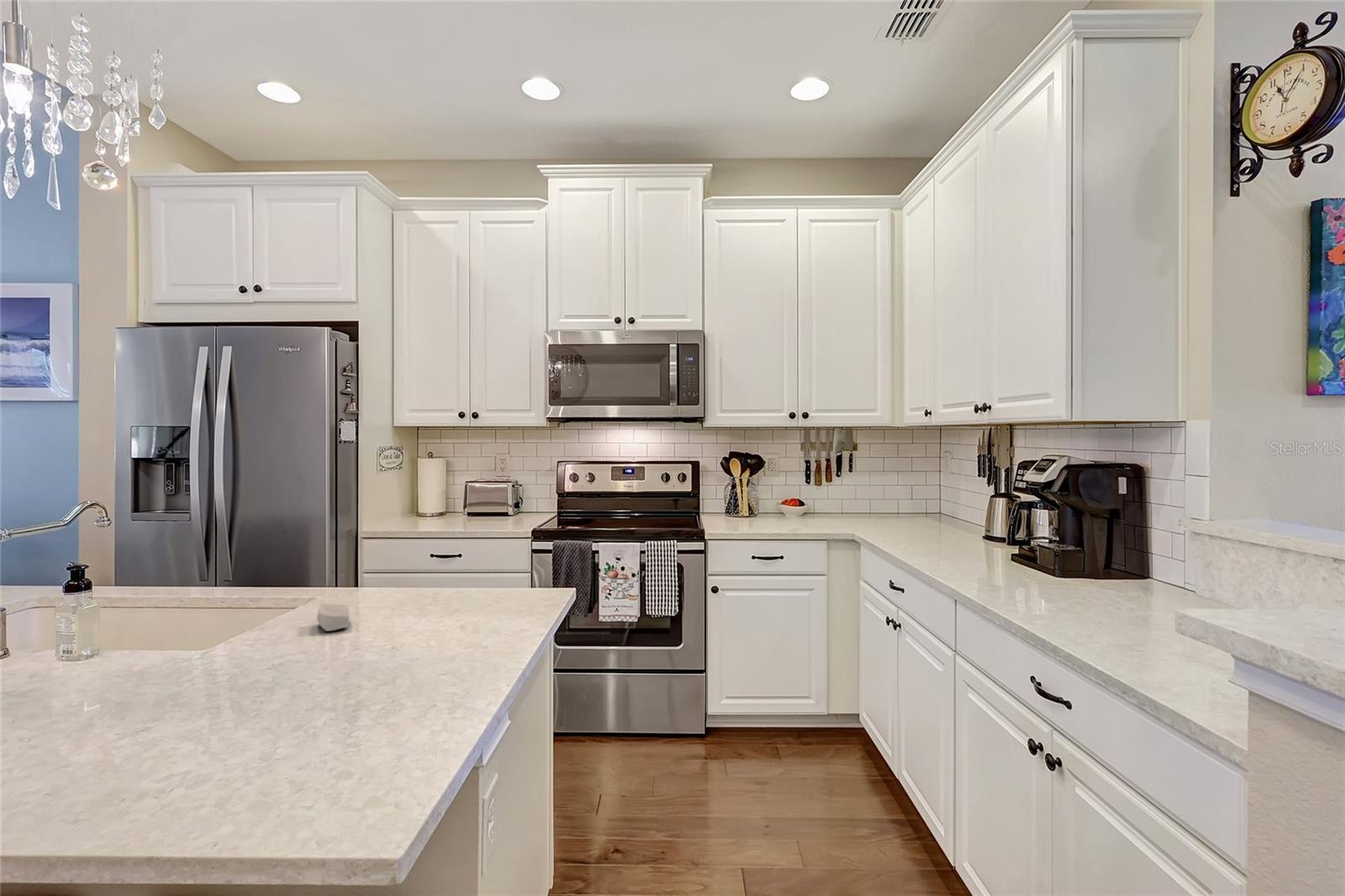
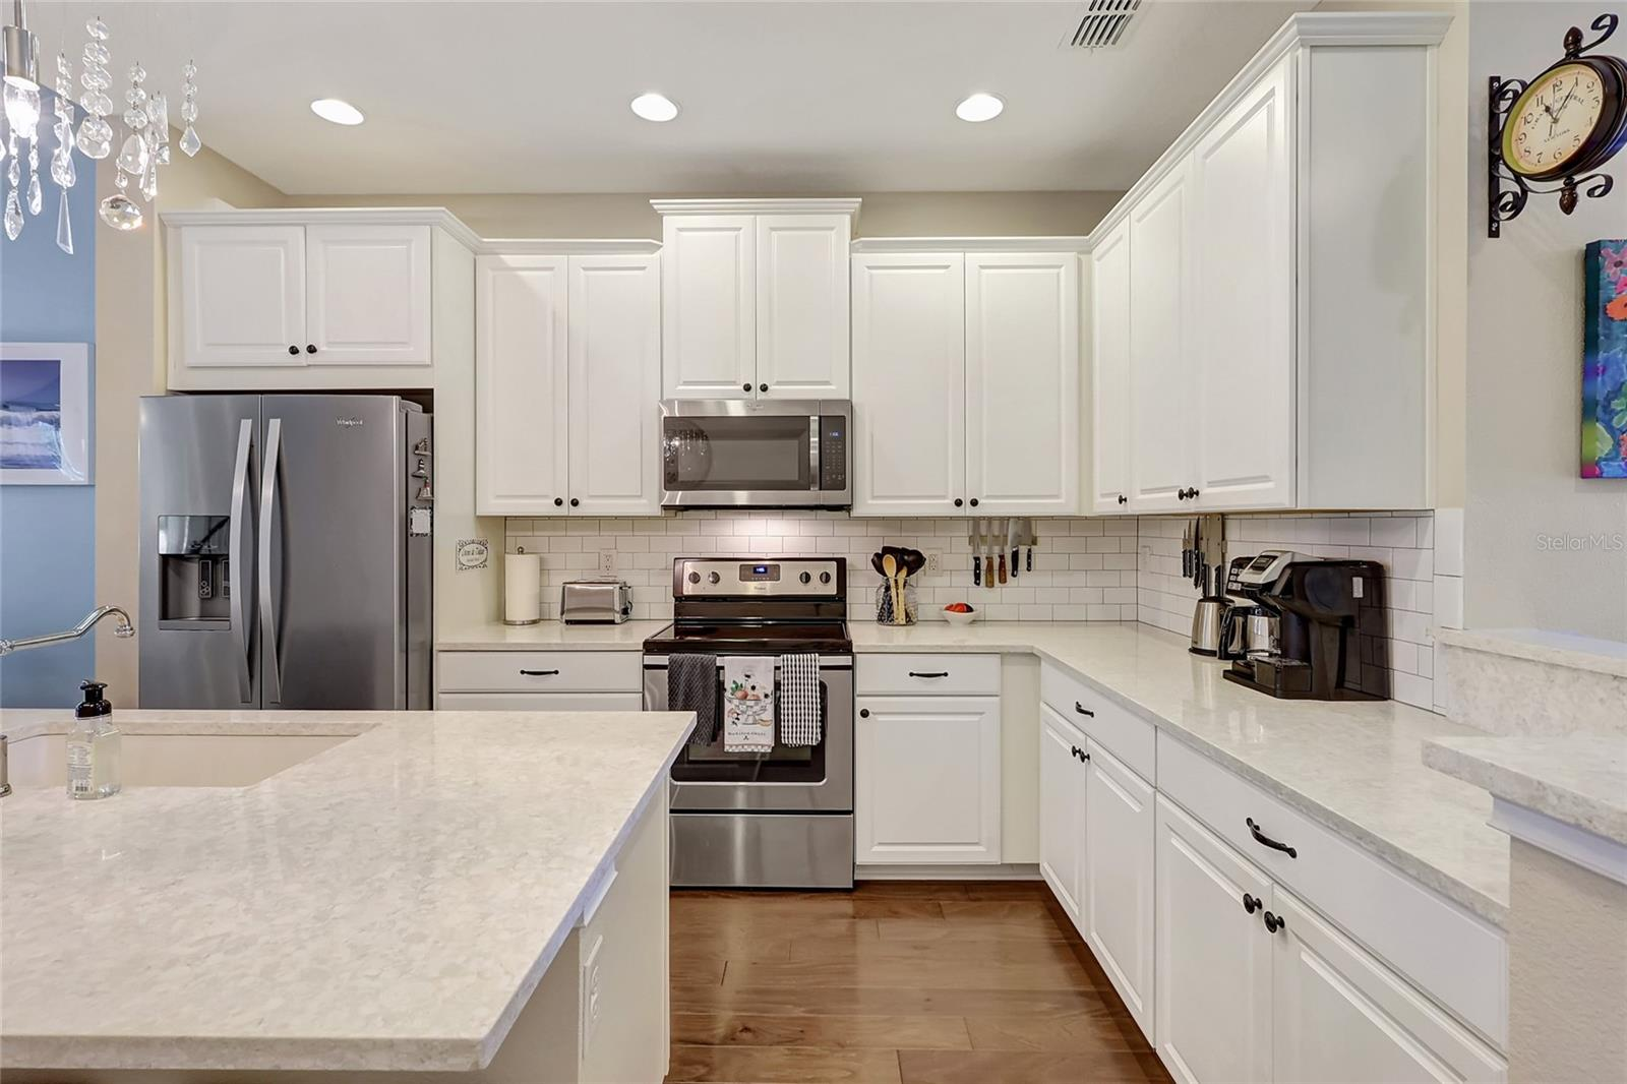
- soap bar (333, 615)
